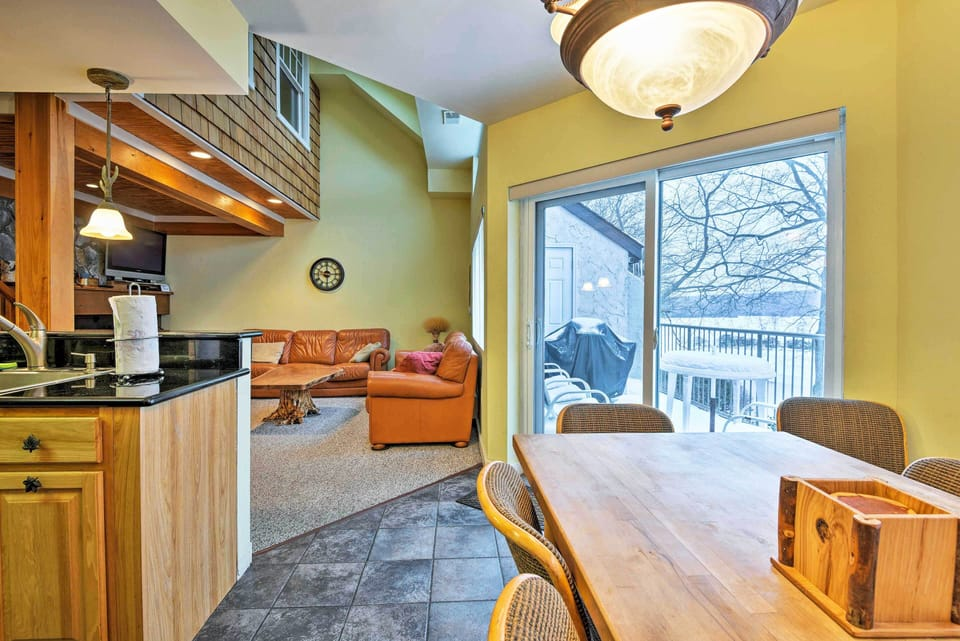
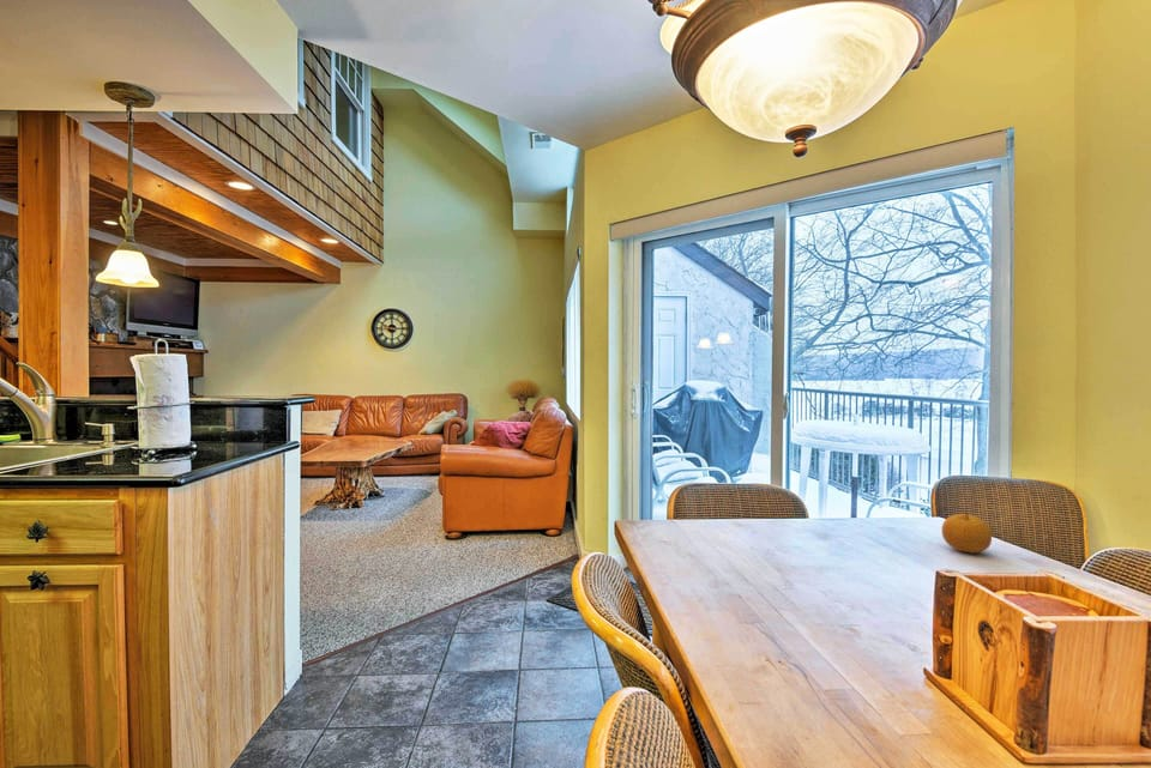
+ fruit (965, 528)
